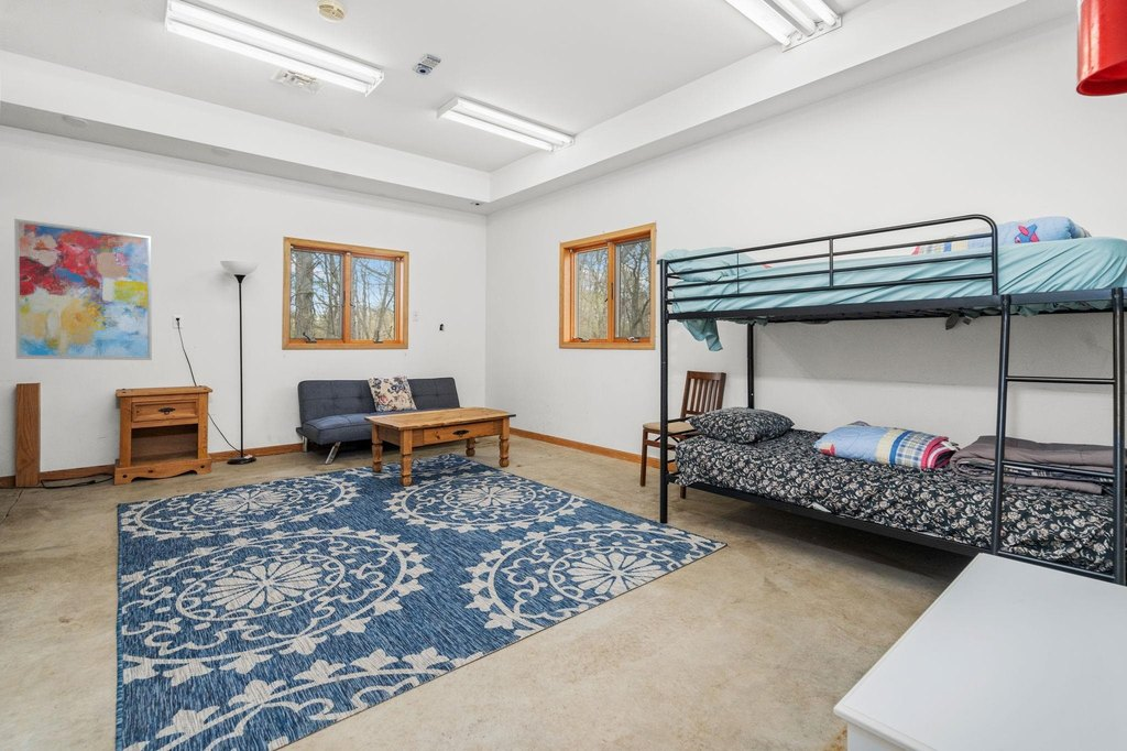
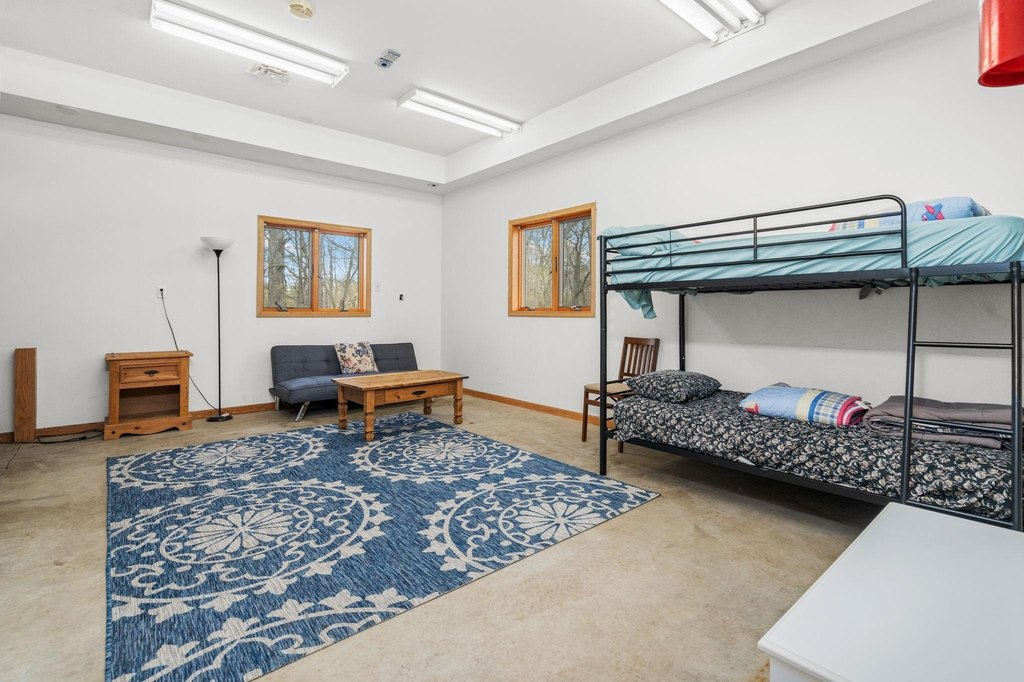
- wall art (87, 294)
